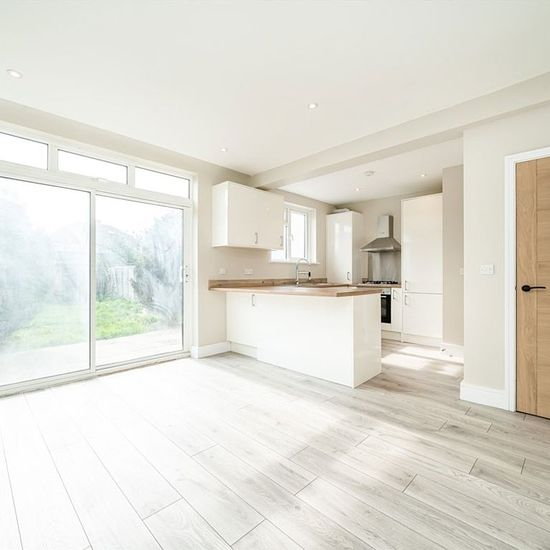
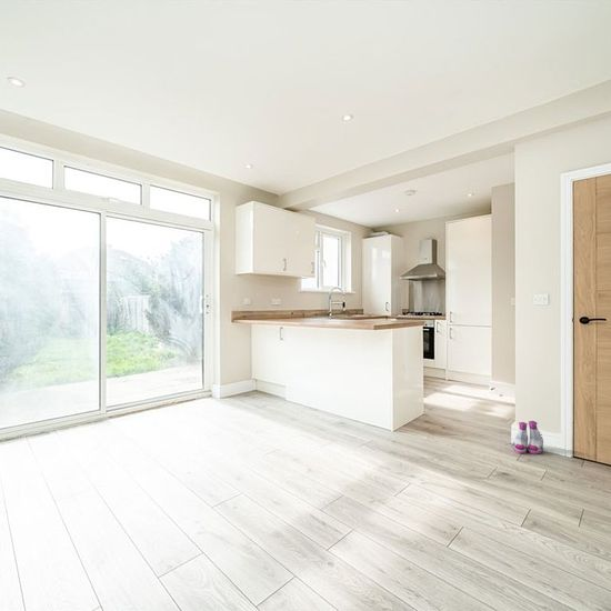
+ boots (527, 435)
